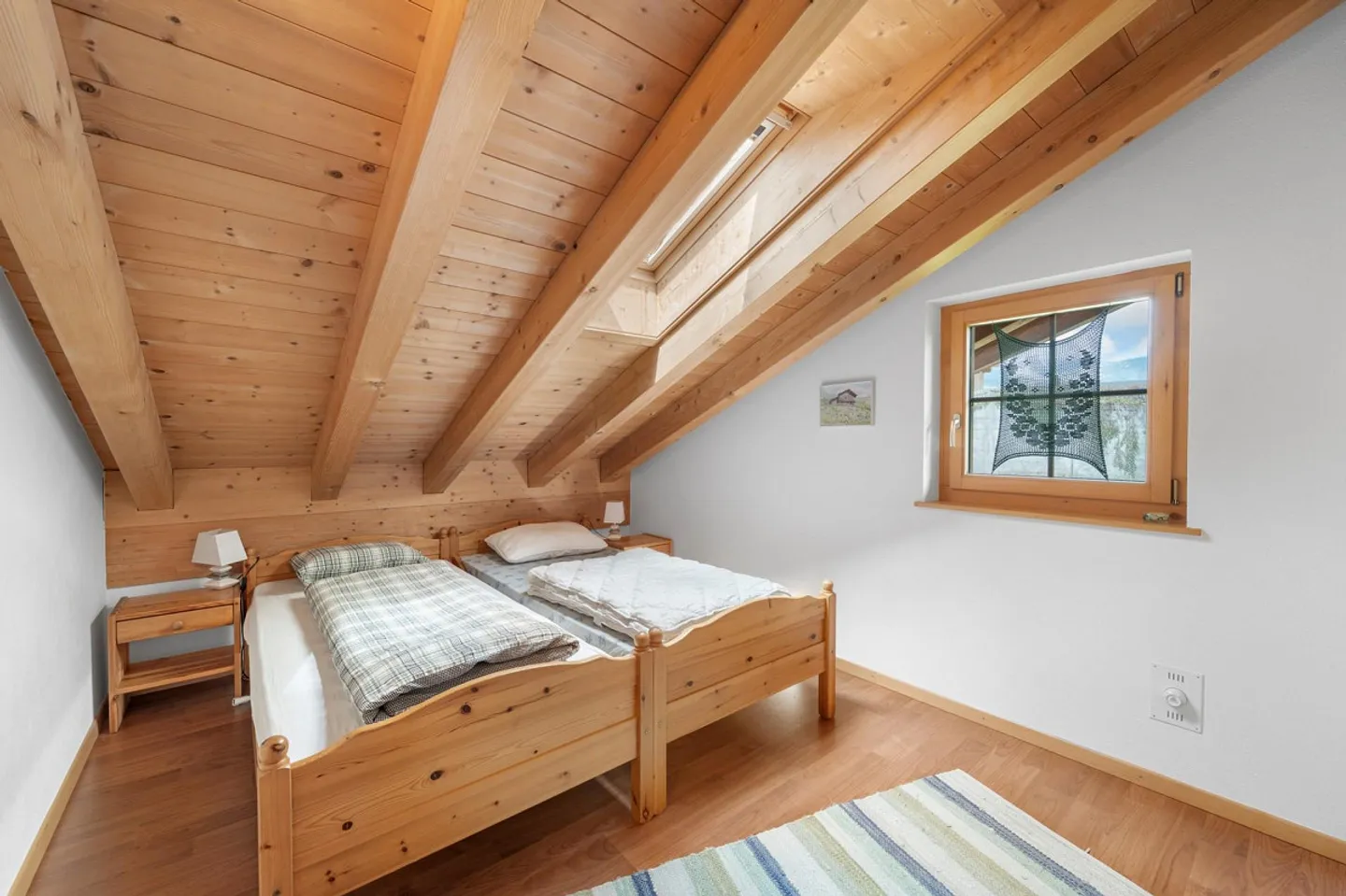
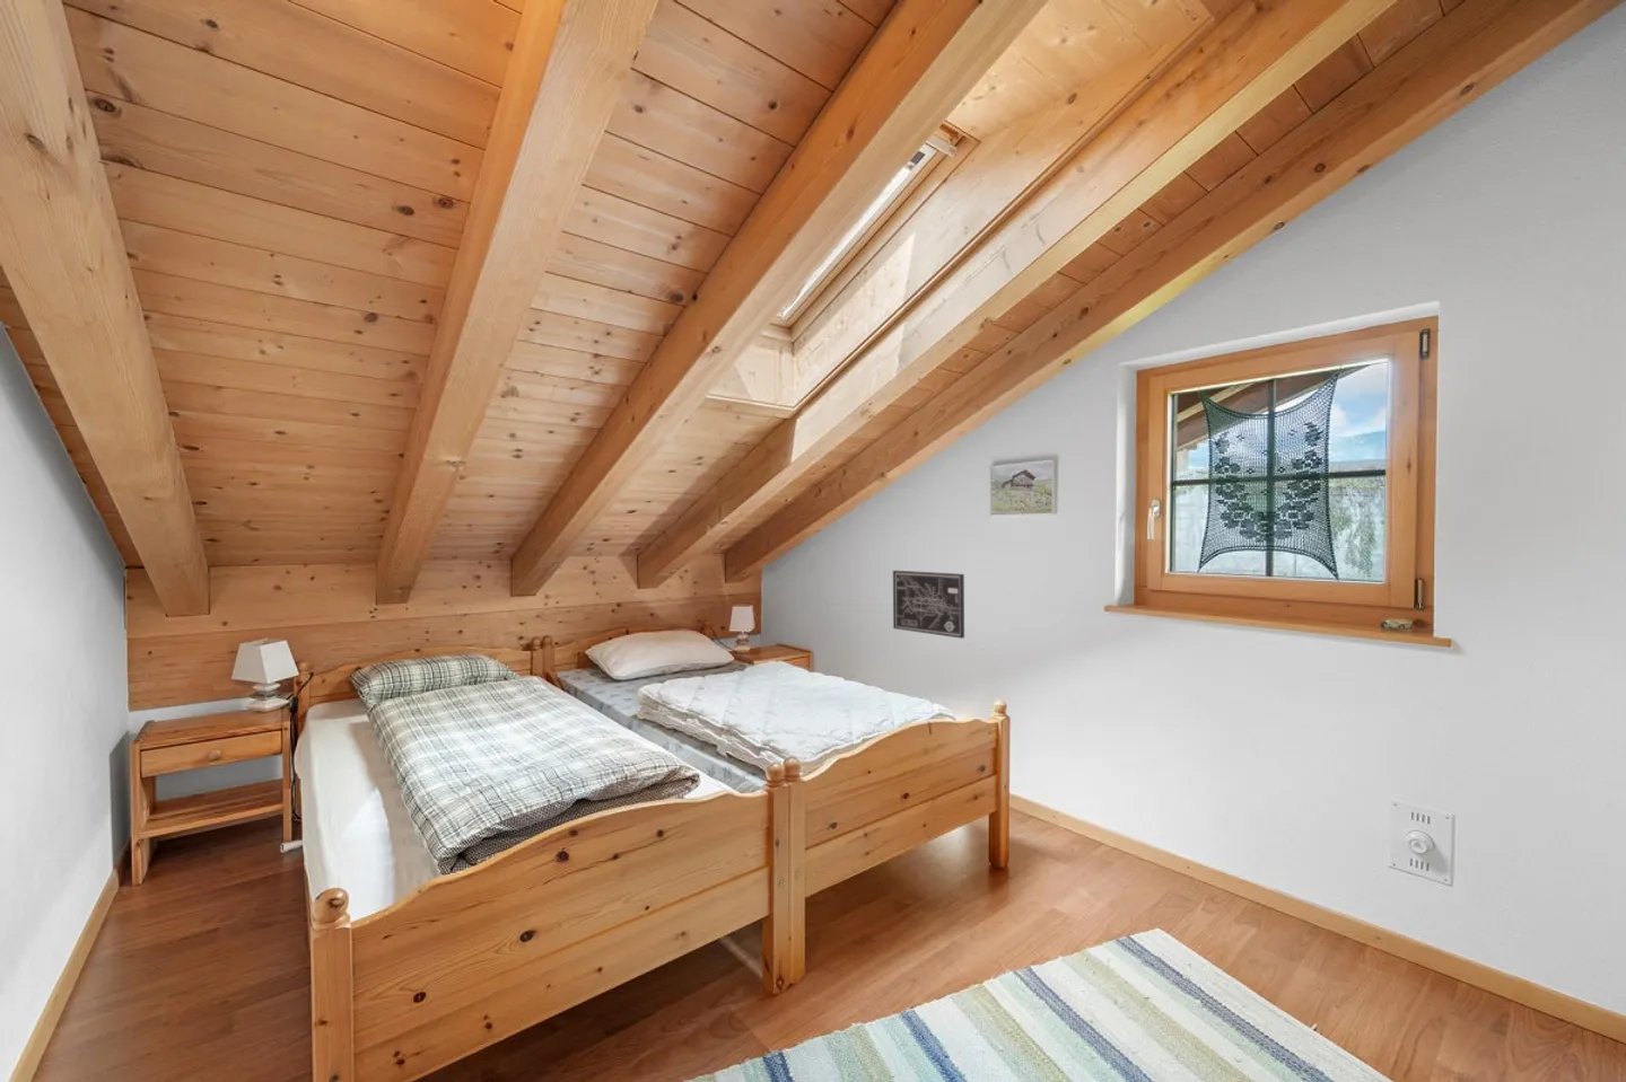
+ wall art (925, 603)
